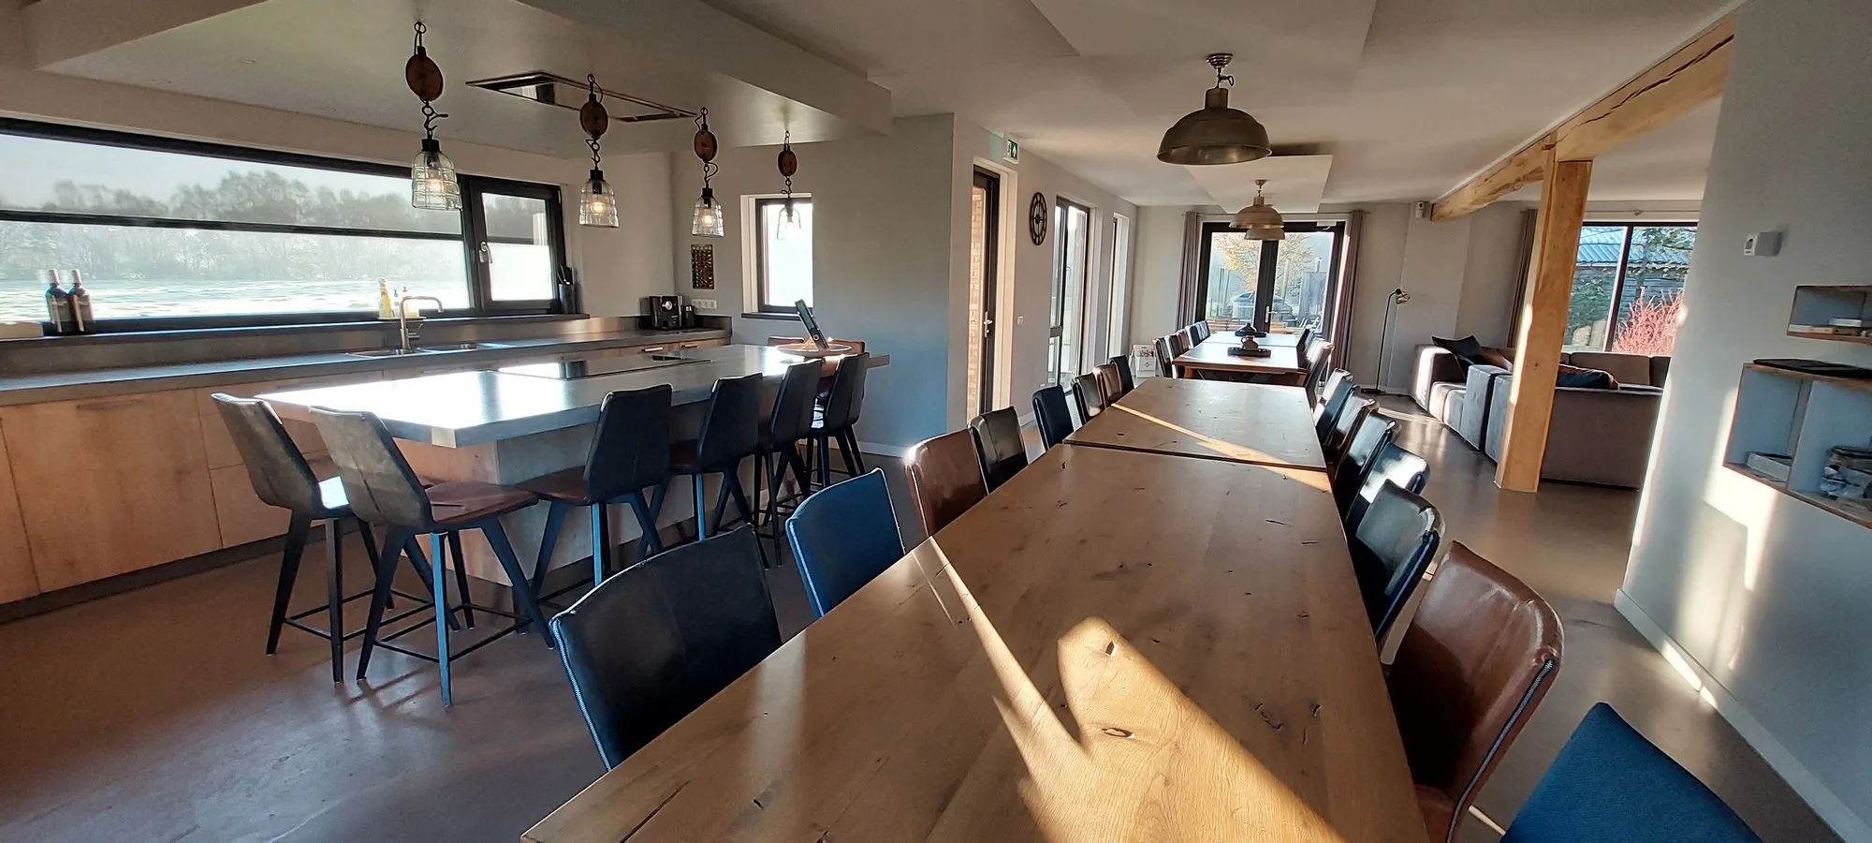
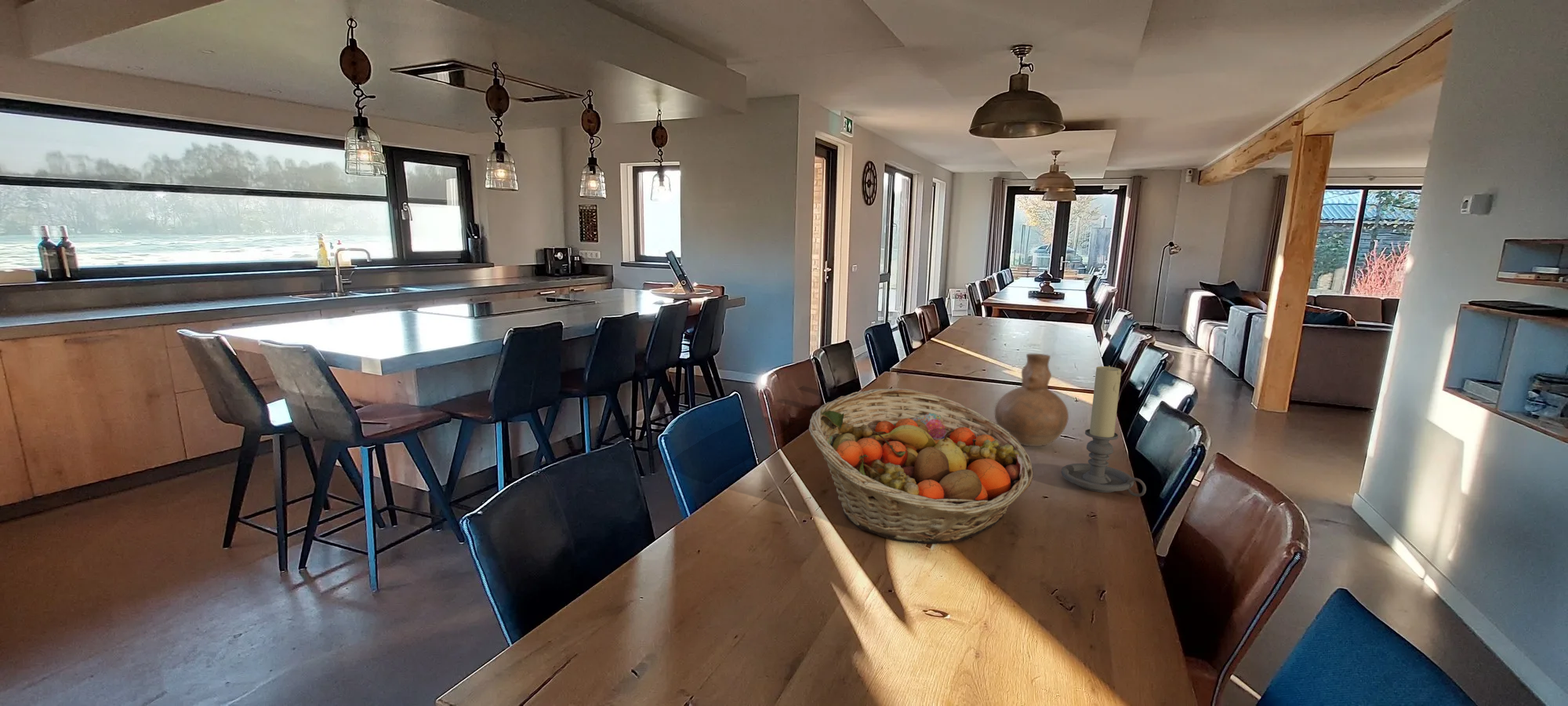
+ fruit basket (920, 459)
+ vase (1032, 398)
+ candle holder (1109, 428)
